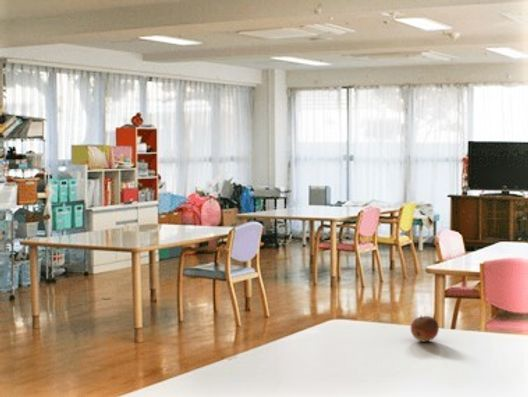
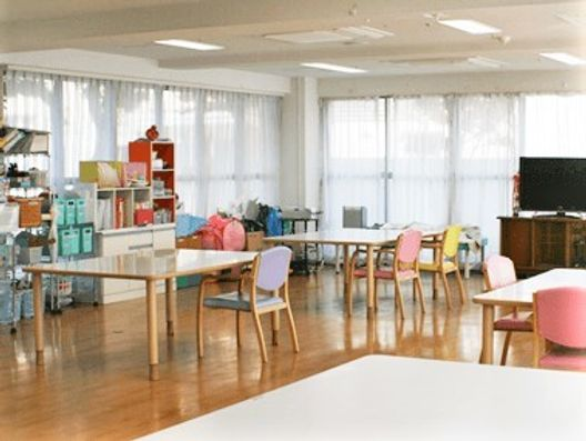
- fruit (424, 327)
